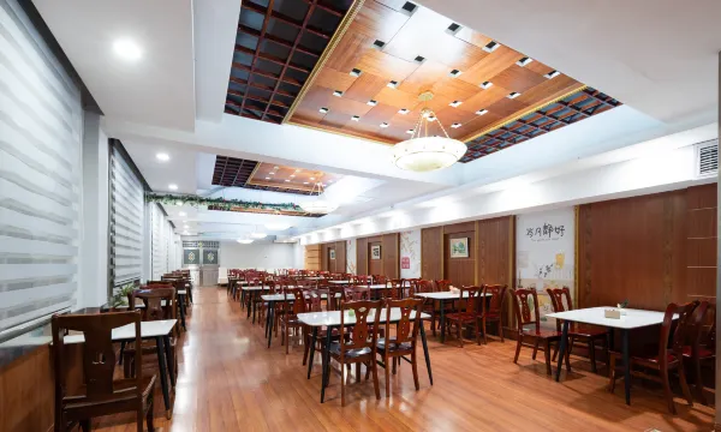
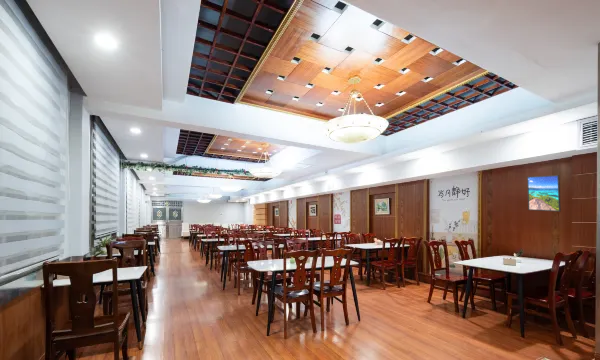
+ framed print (543, 193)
